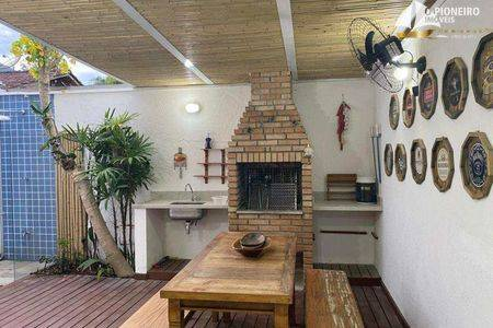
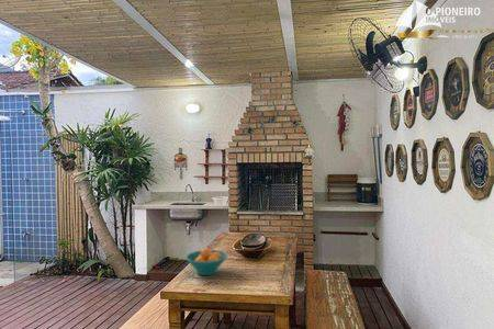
+ fruit bowl (206, 260)
